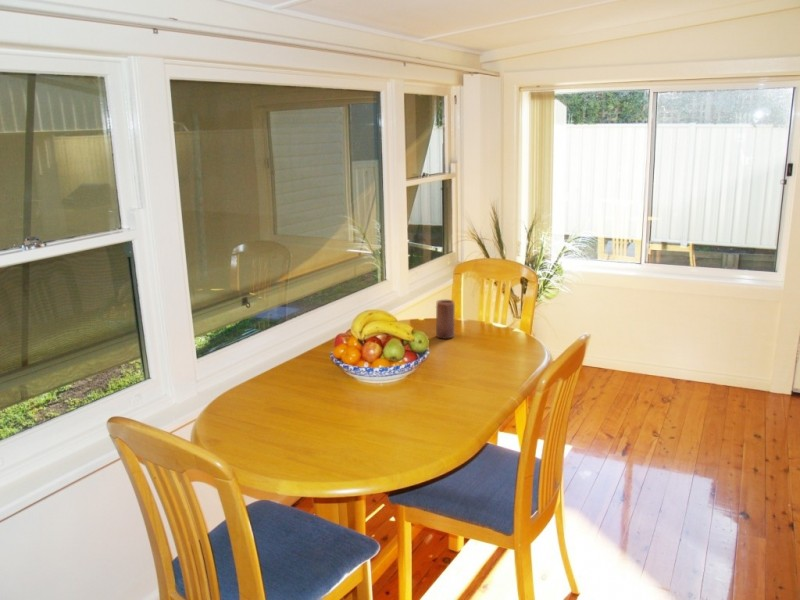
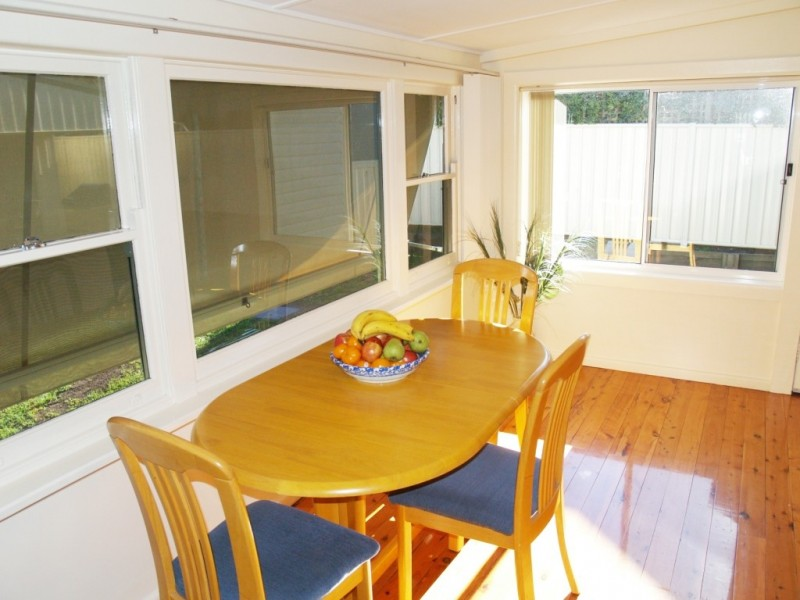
- candle (445, 318)
